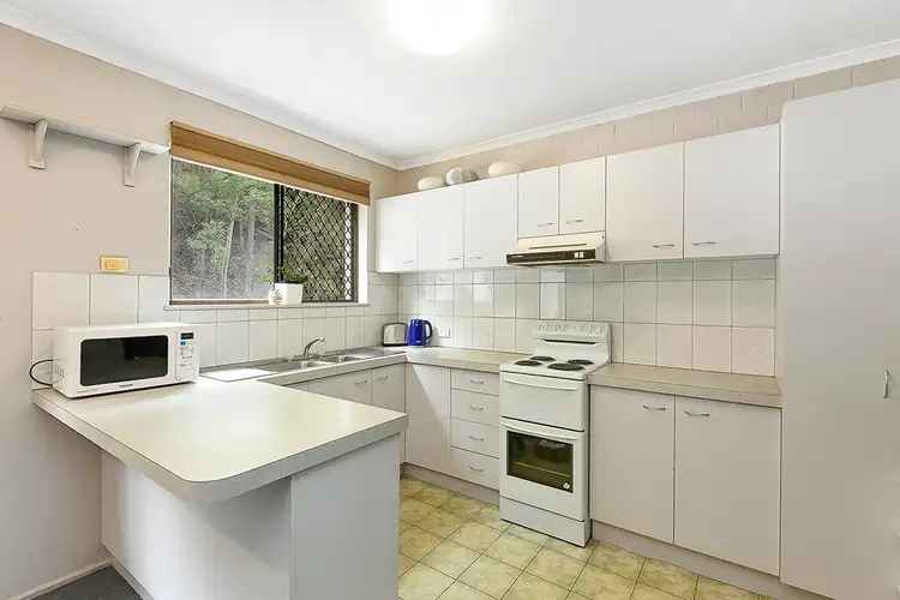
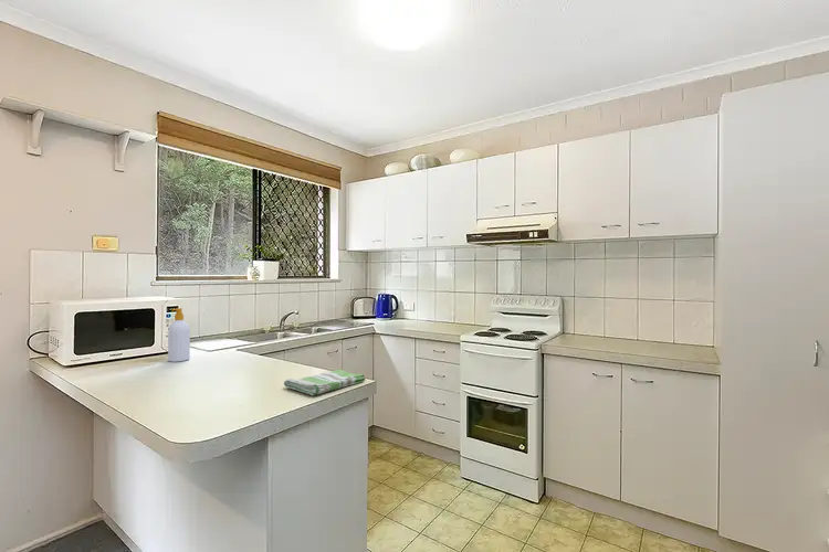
+ soap bottle (178, 333)
+ dish towel (325, 379)
